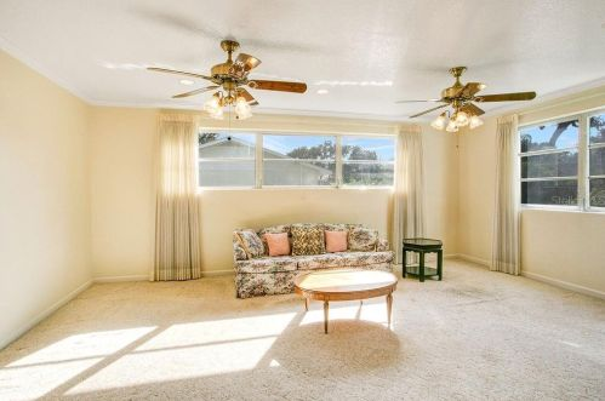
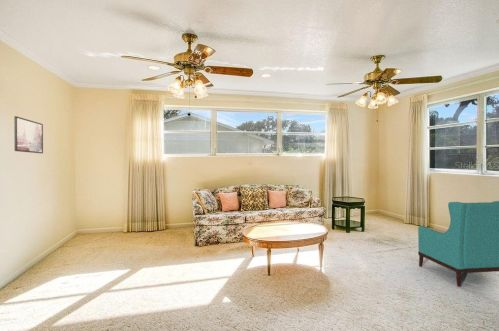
+ armchair (461, 237)
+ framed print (29, 136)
